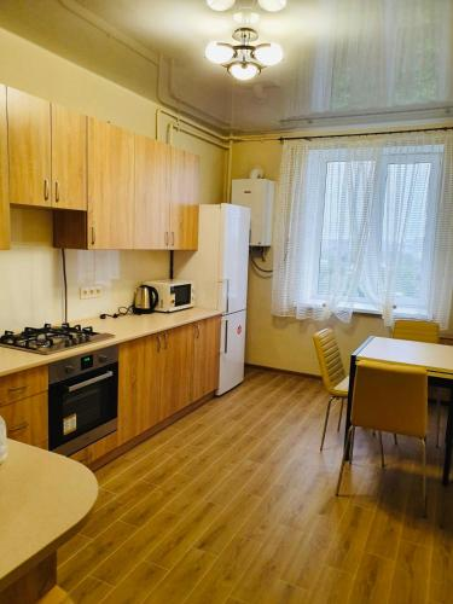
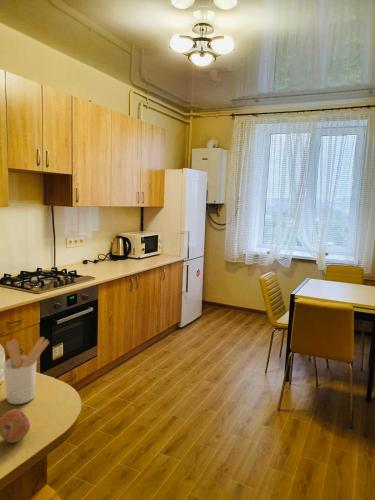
+ fruit (14, 425)
+ utensil holder (27, 368)
